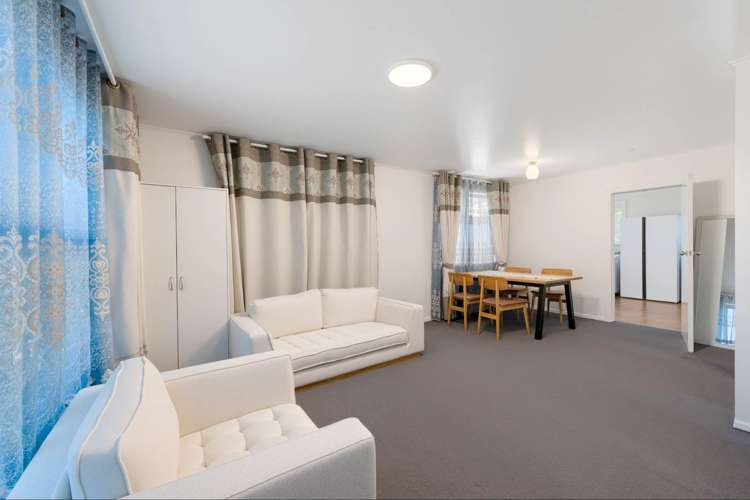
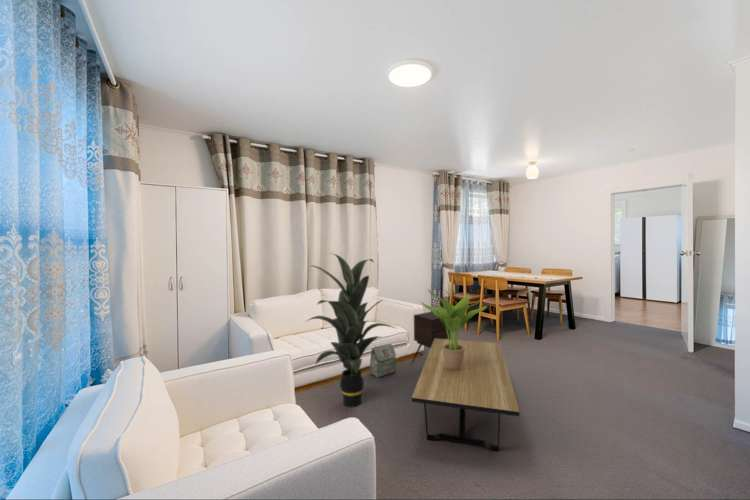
+ potted plant (456, 329)
+ bag (383, 359)
+ side table (432, 339)
+ coffee table (465, 386)
+ indoor plant (344, 328)
